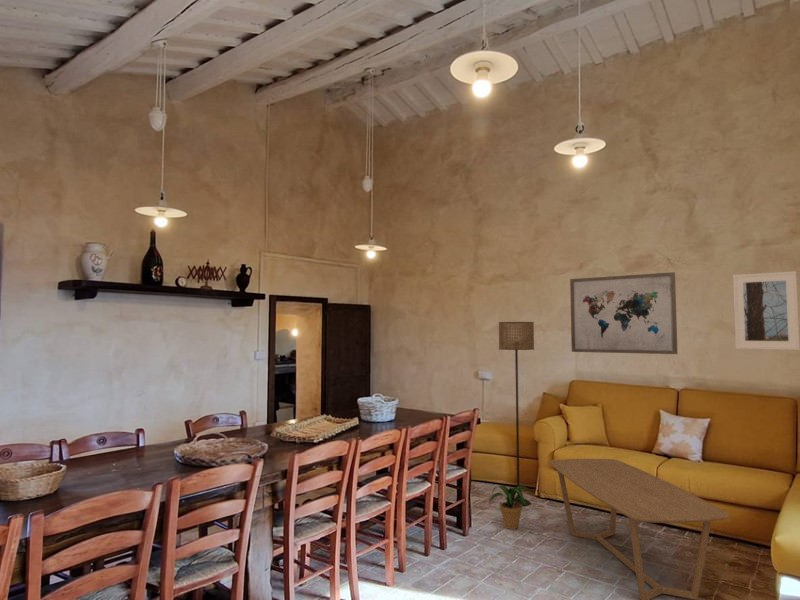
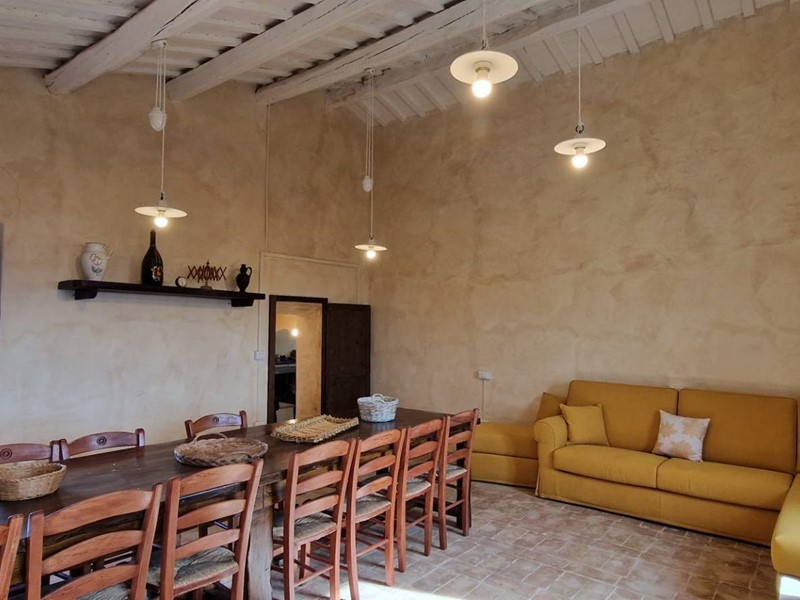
- floor lamp (517, 411)
- potted plant (511, 506)
- wall art (620, 314)
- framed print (765, 311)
- coffee table (629, 522)
